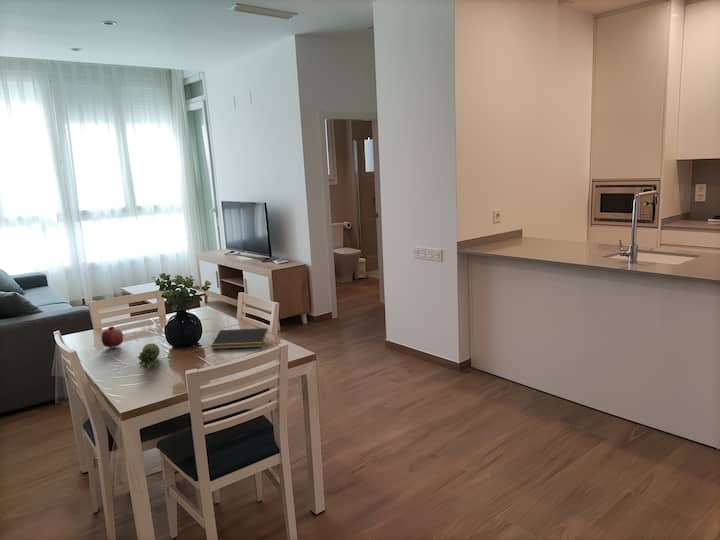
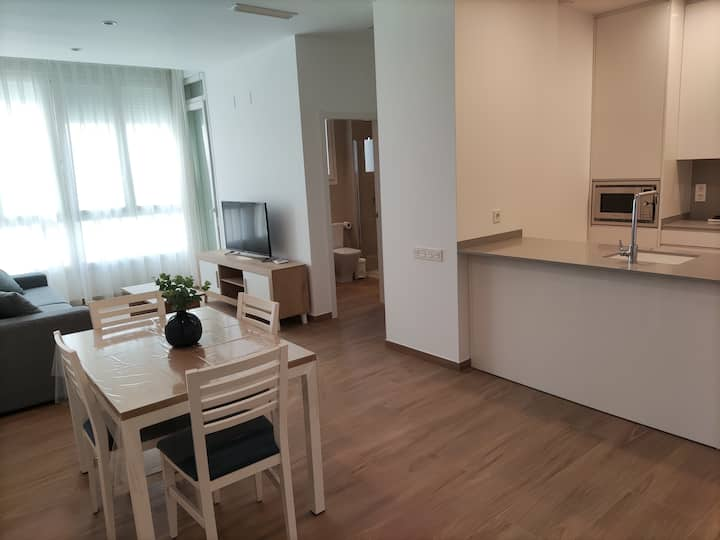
- notepad (240, 338)
- fruit (112, 337)
- fruit (148, 355)
